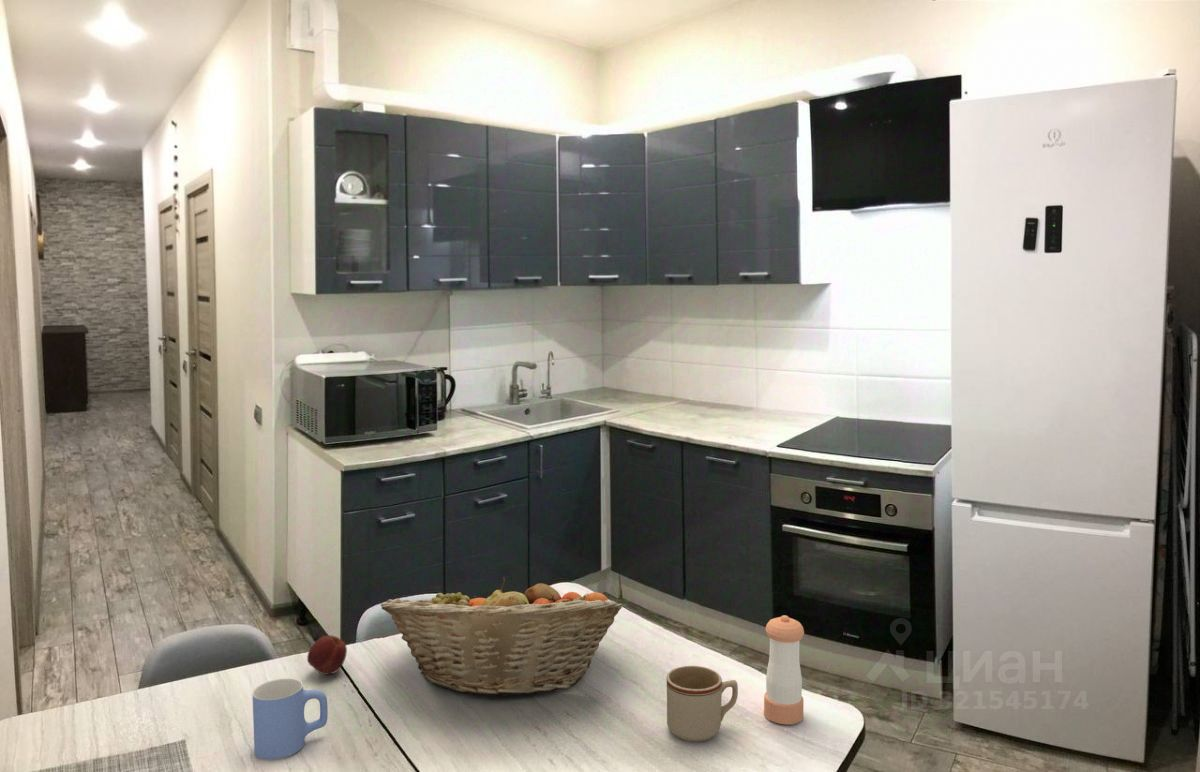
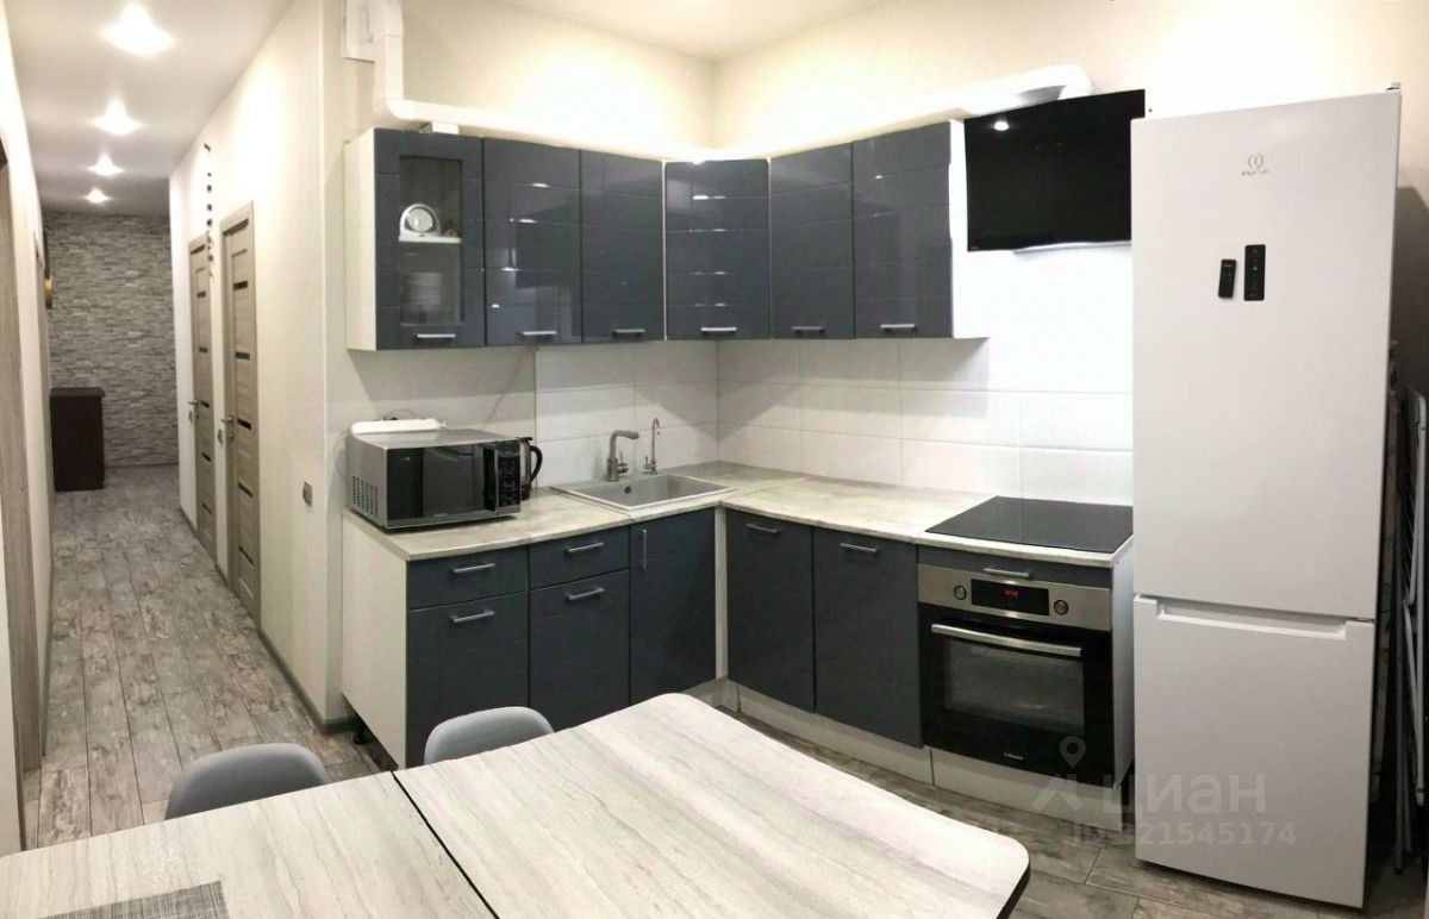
- mug (290, 716)
- pepper shaker (784, 665)
- fruit basket (502, 623)
- mug (702, 702)
- apple (326, 654)
